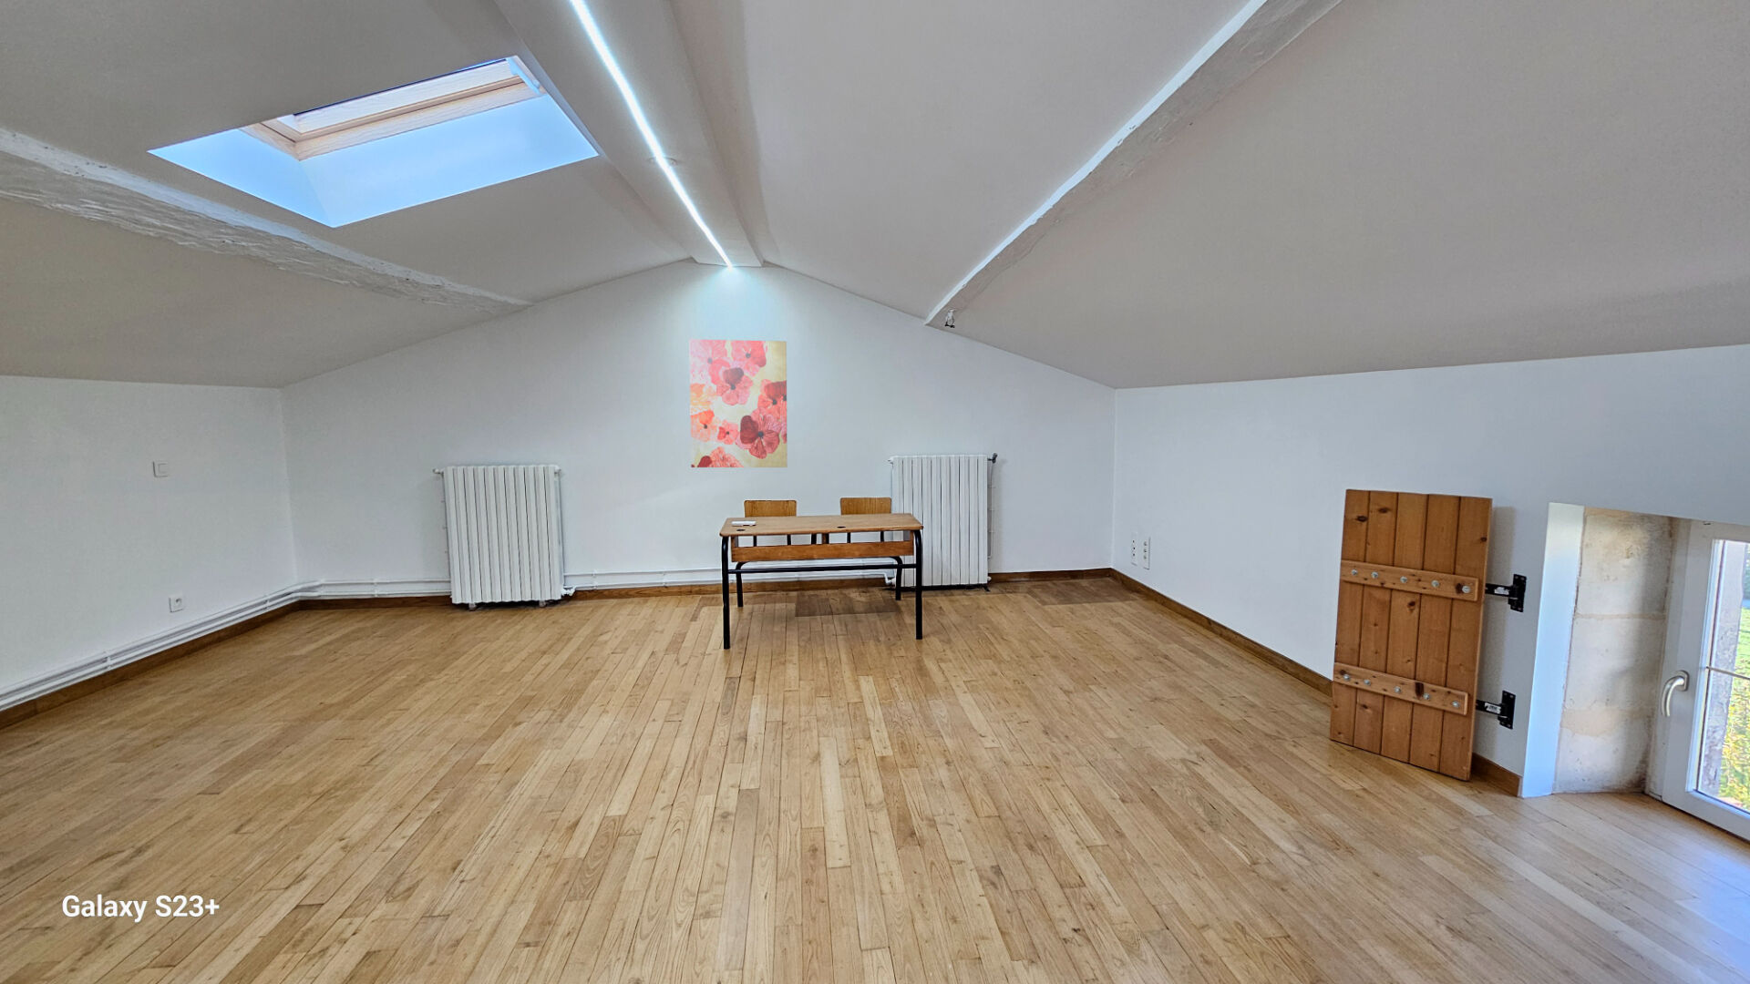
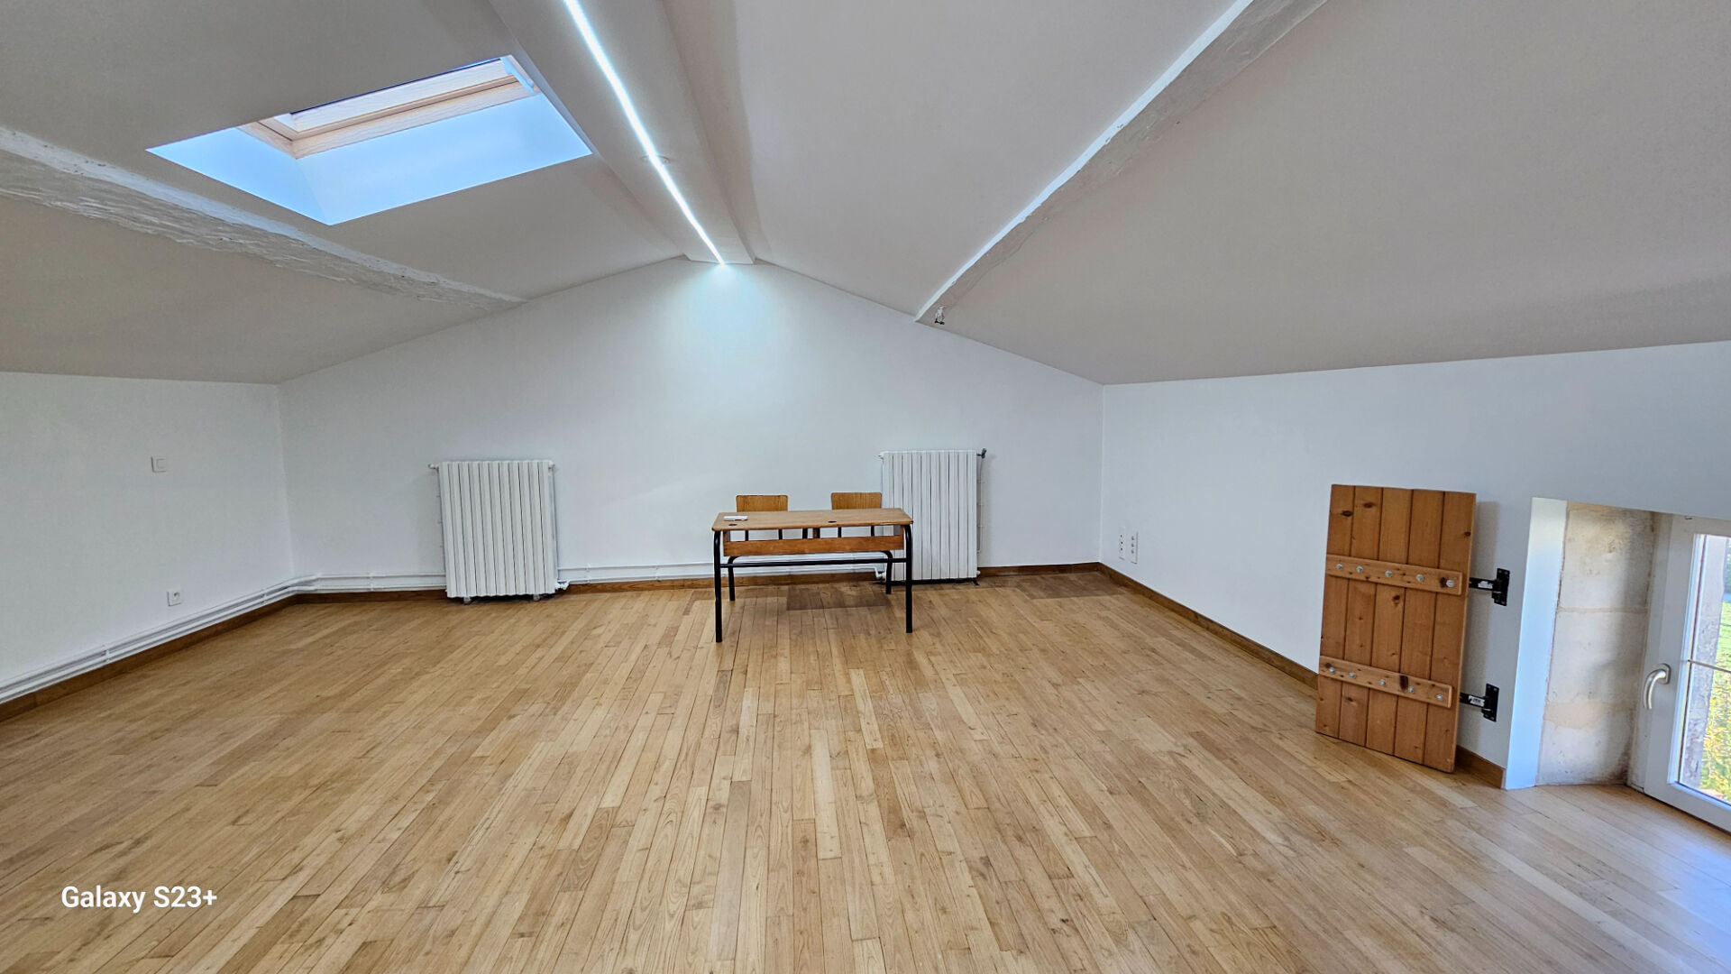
- wall art (738, 404)
